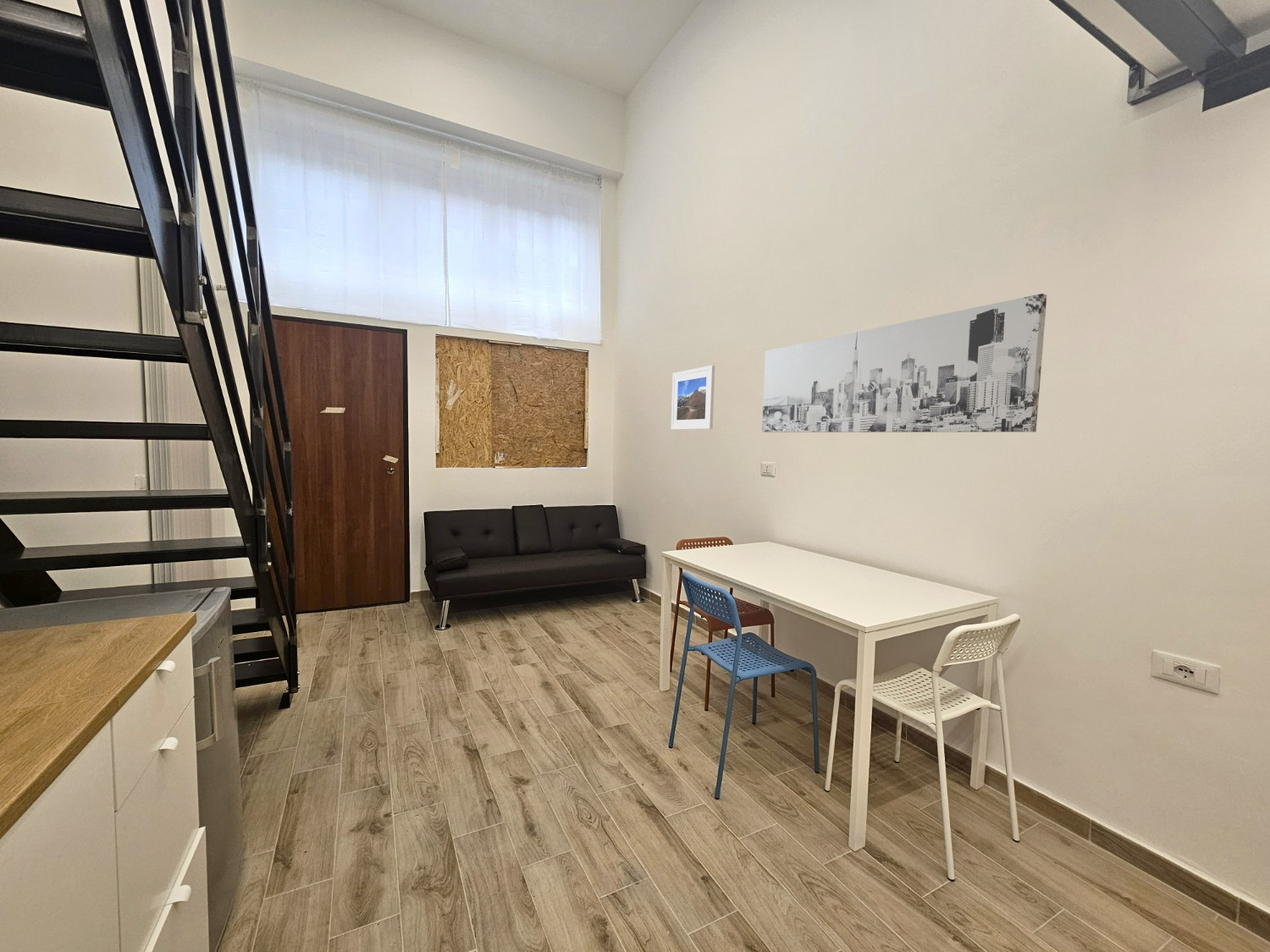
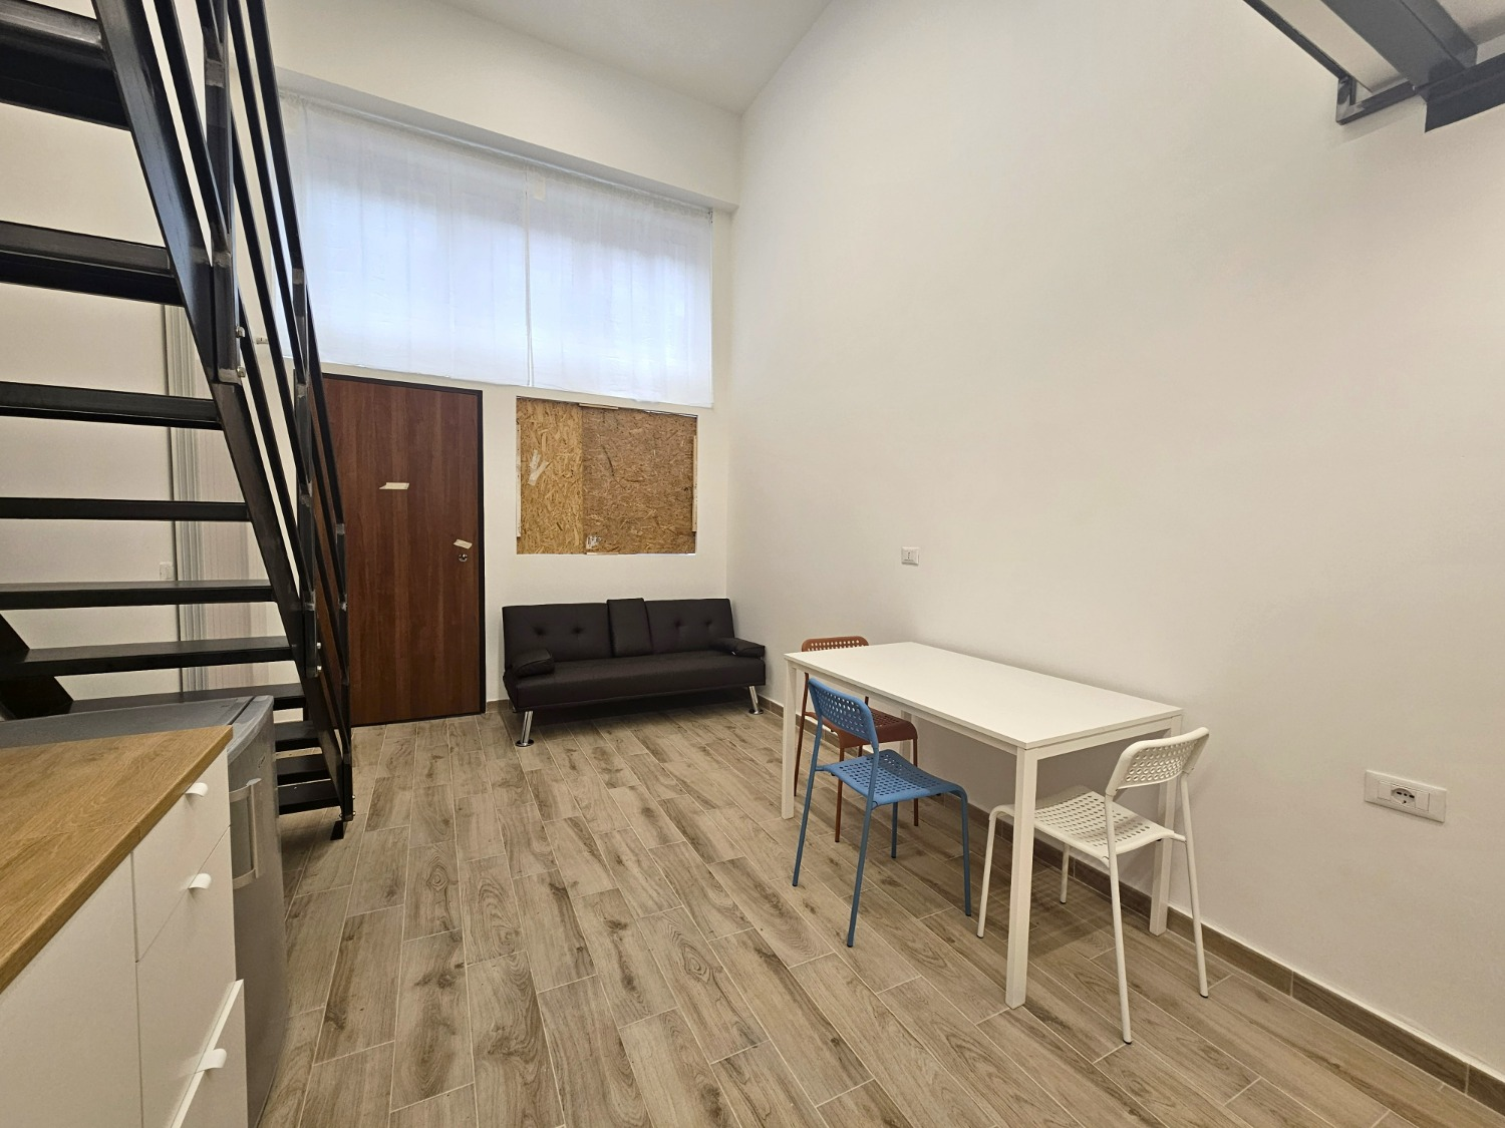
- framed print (691, 399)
- wall art (867, 381)
